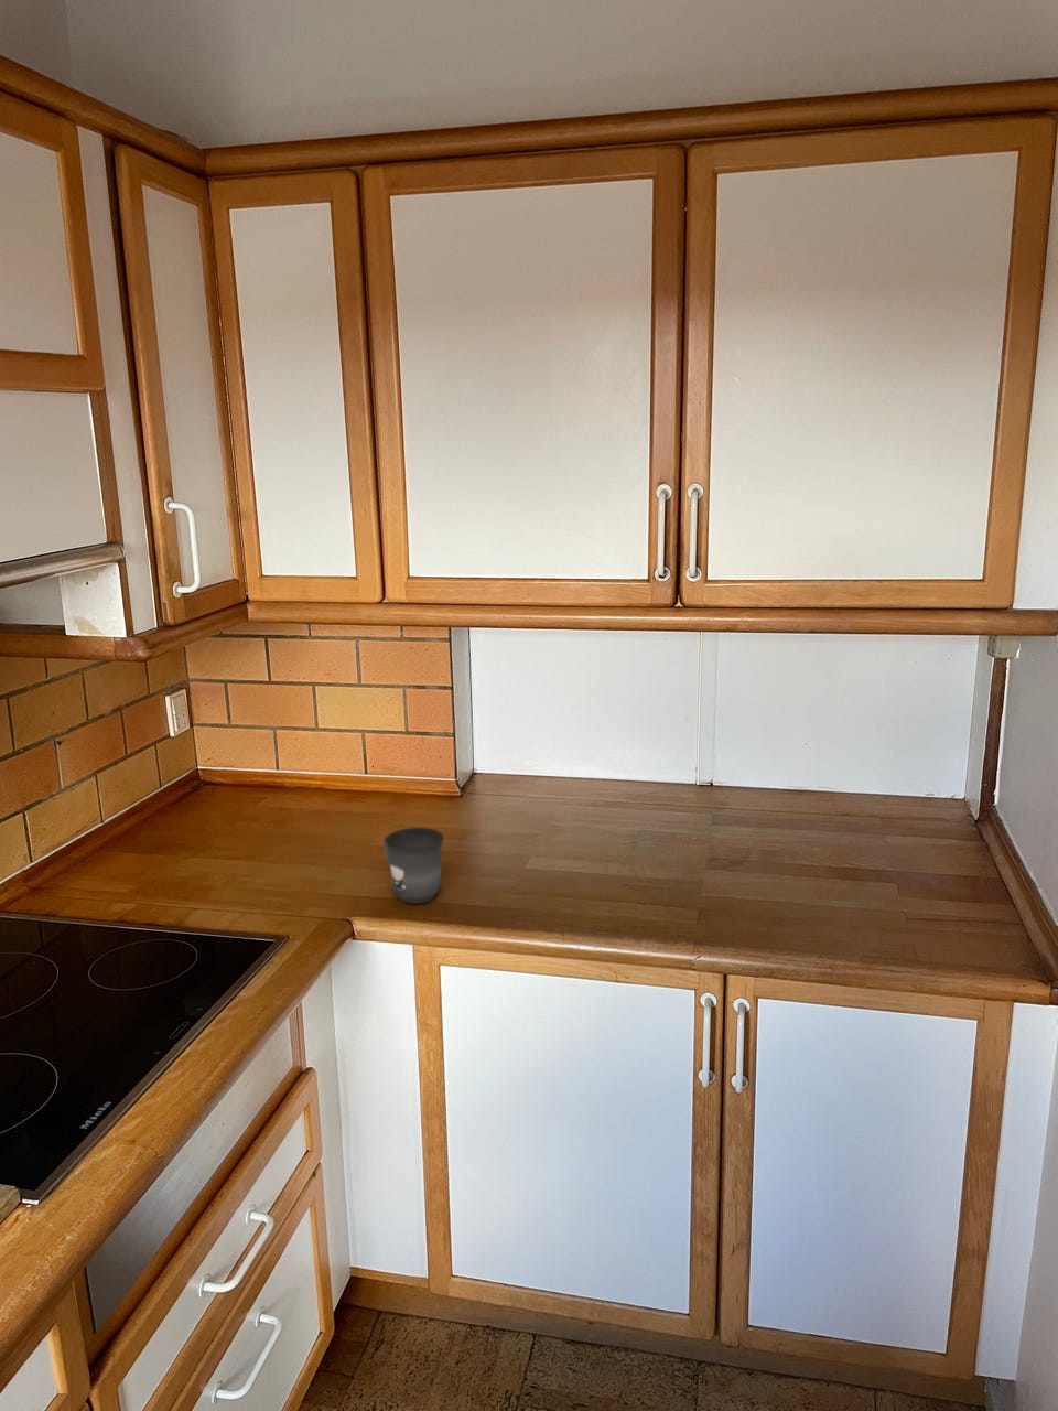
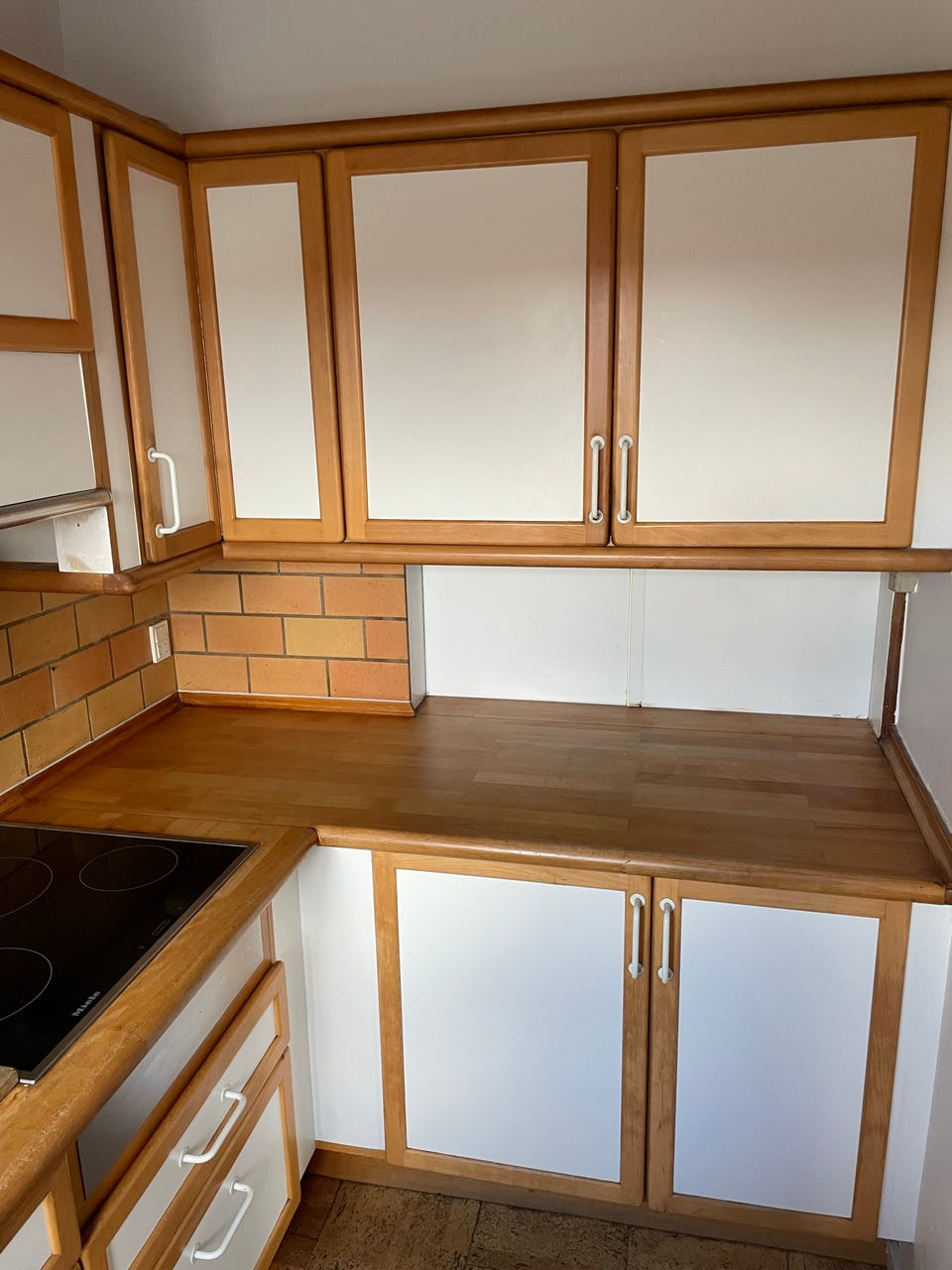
- mug (409, 864)
